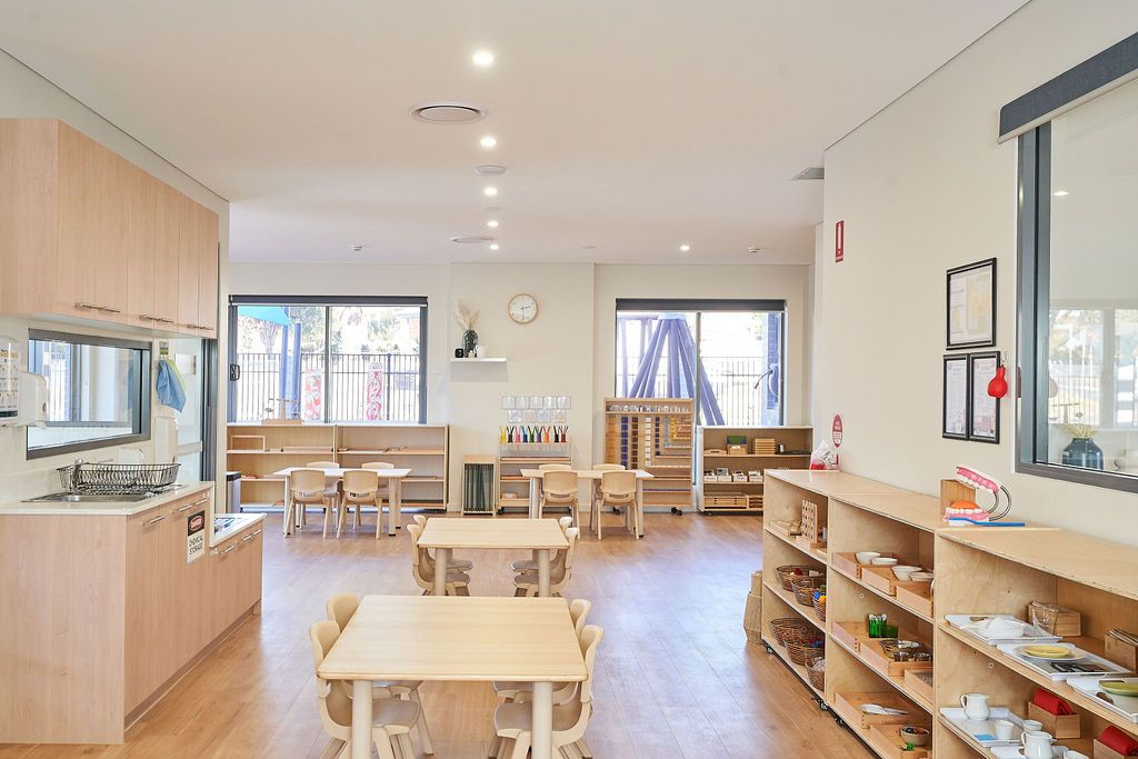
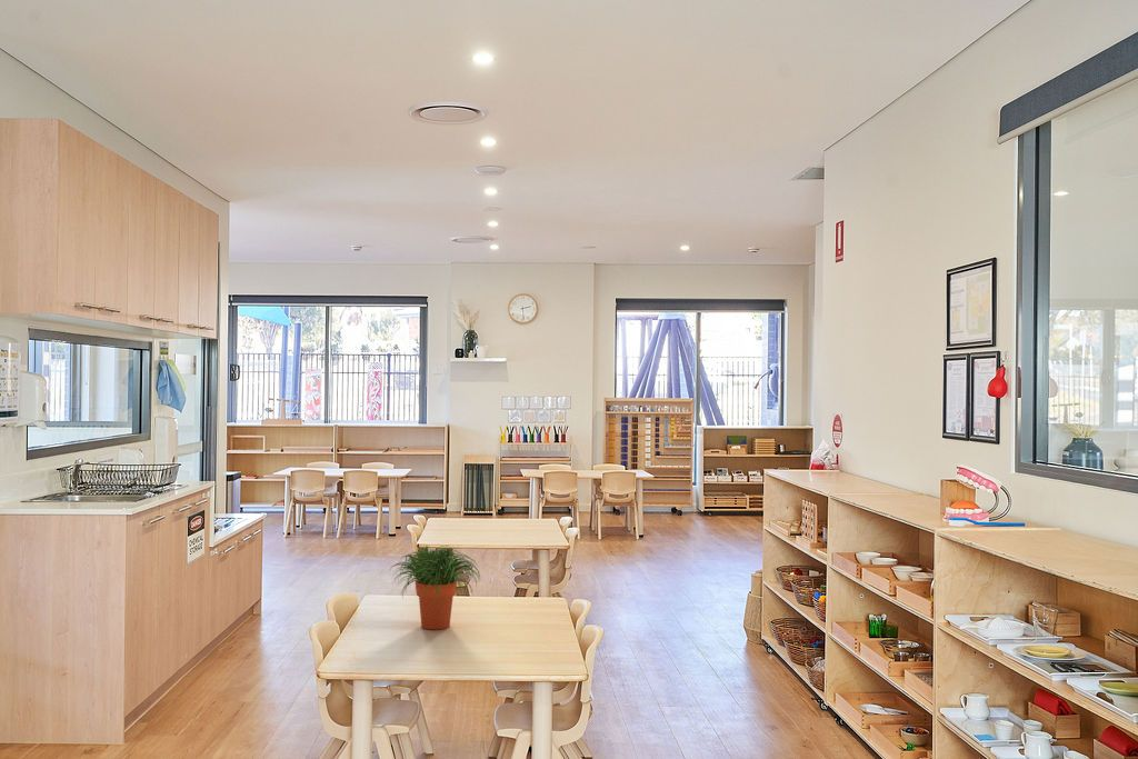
+ potted plant (437, 586)
